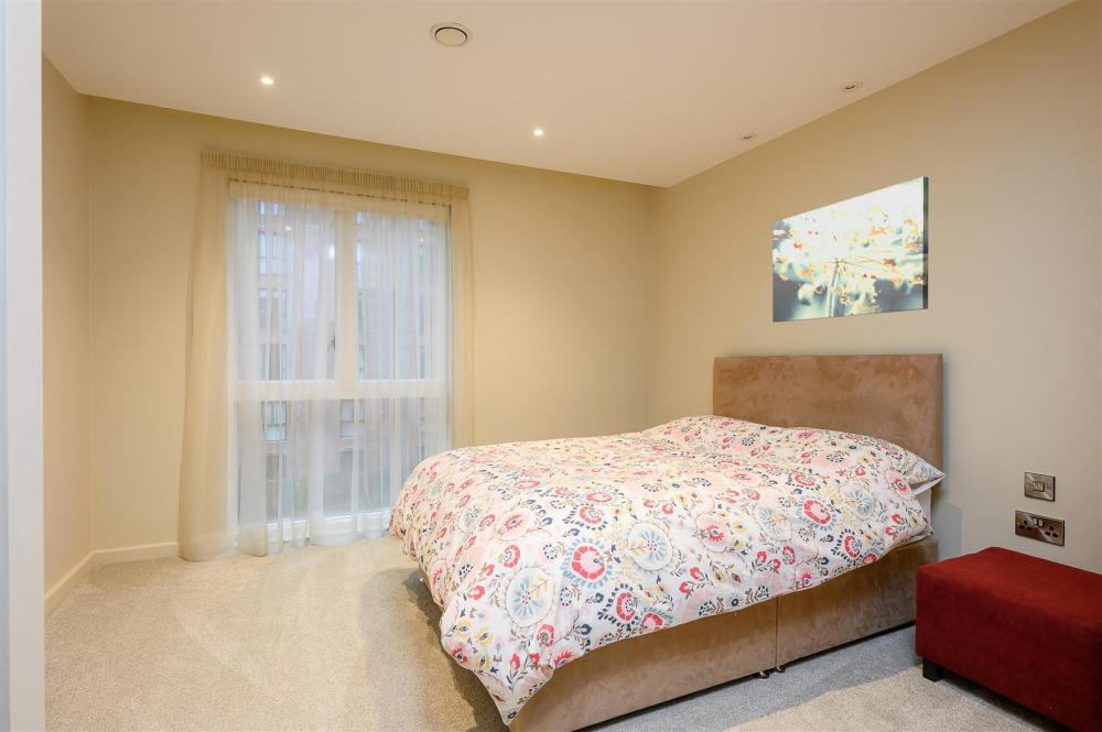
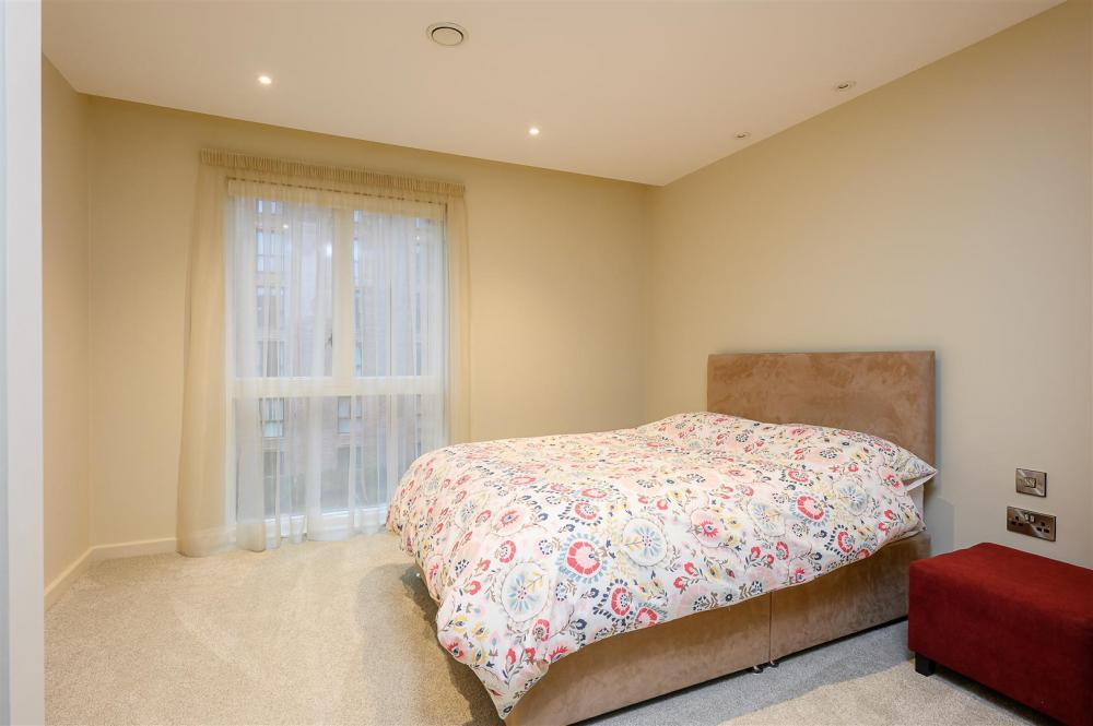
- wall art (840, 260)
